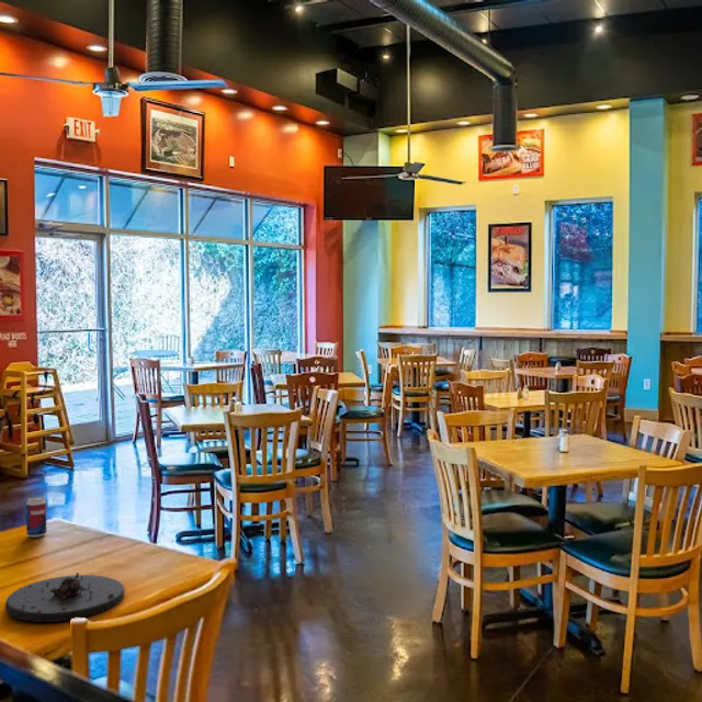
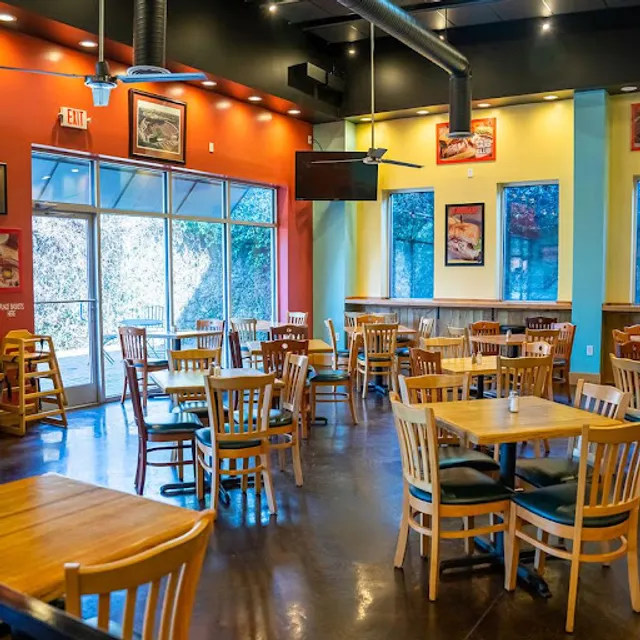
- plate (66, 588)
- beverage can (36, 517)
